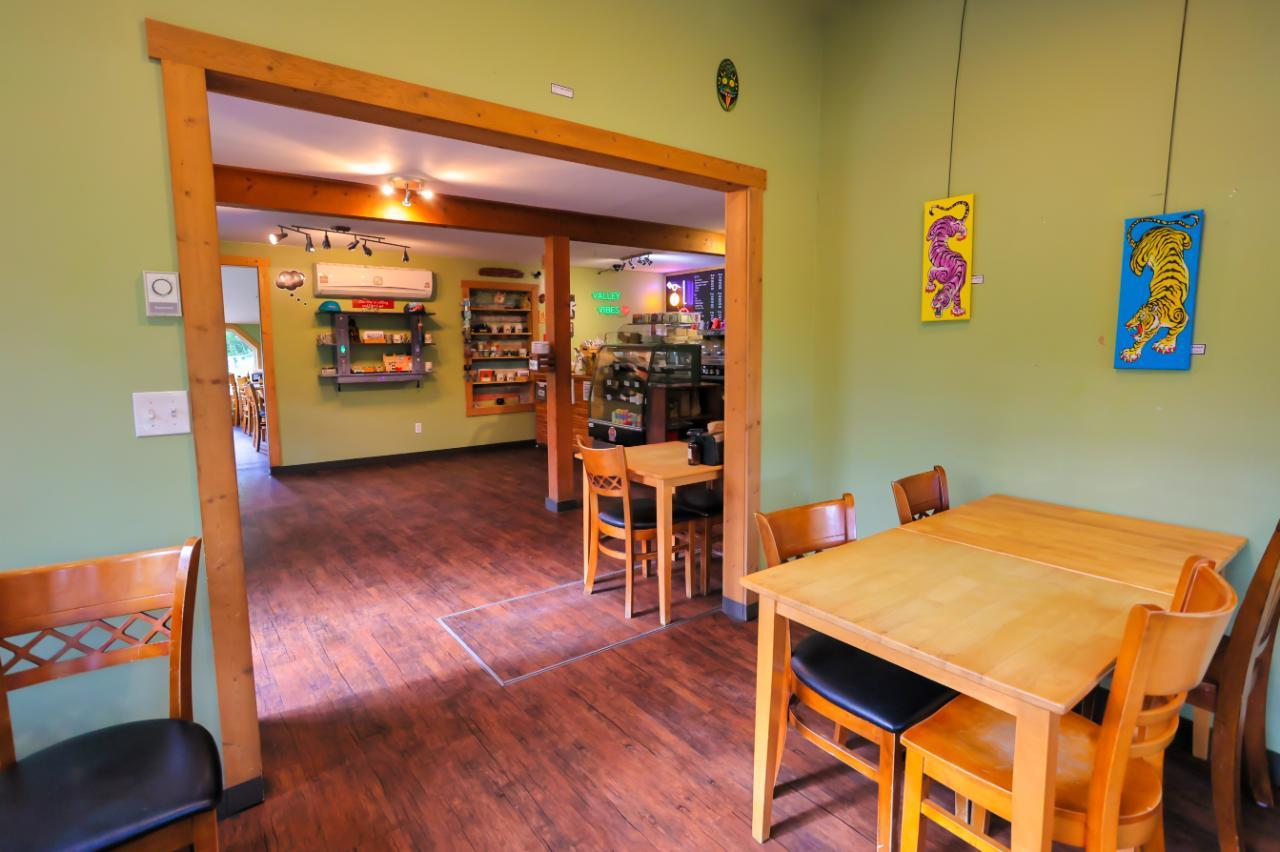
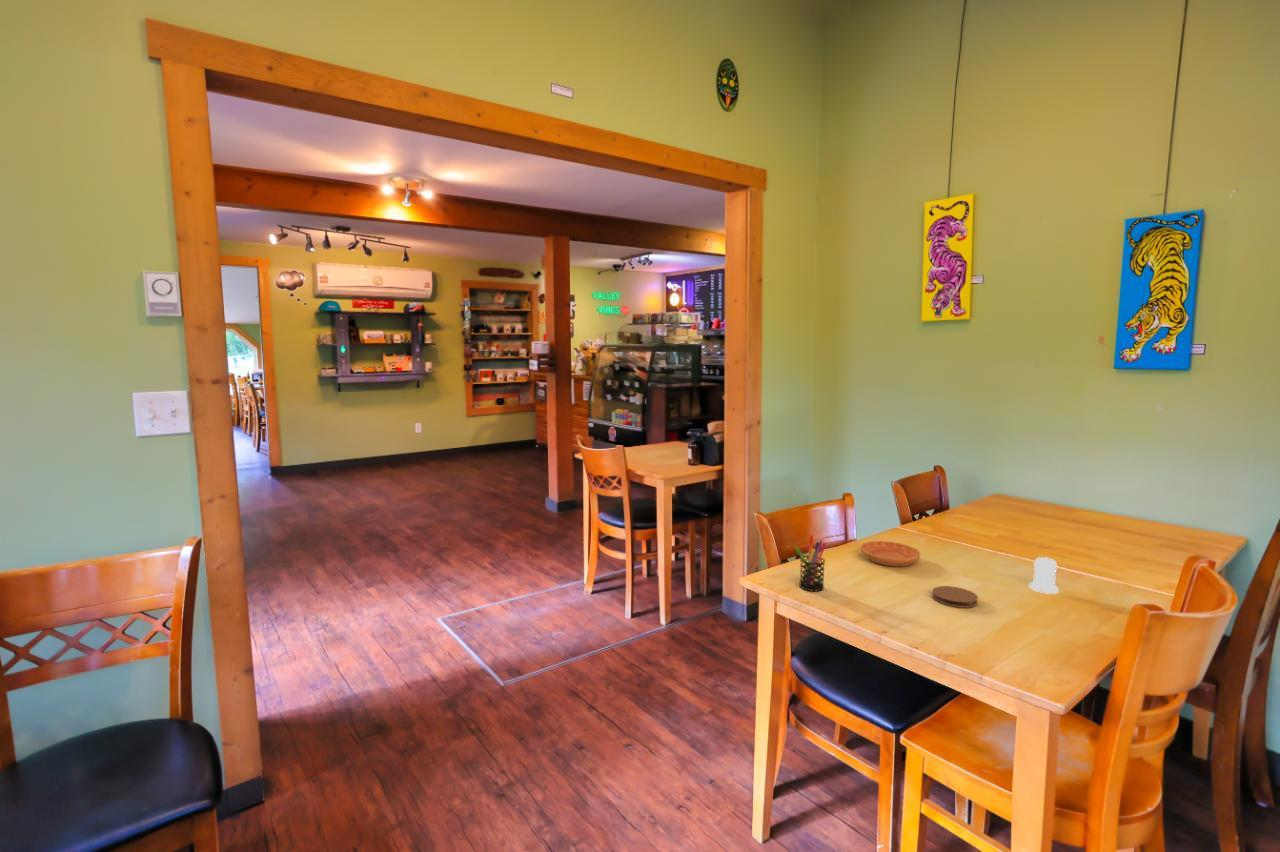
+ salt shaker (1044, 573)
+ coaster (954, 596)
+ saucer (889, 554)
+ pen holder (809, 562)
